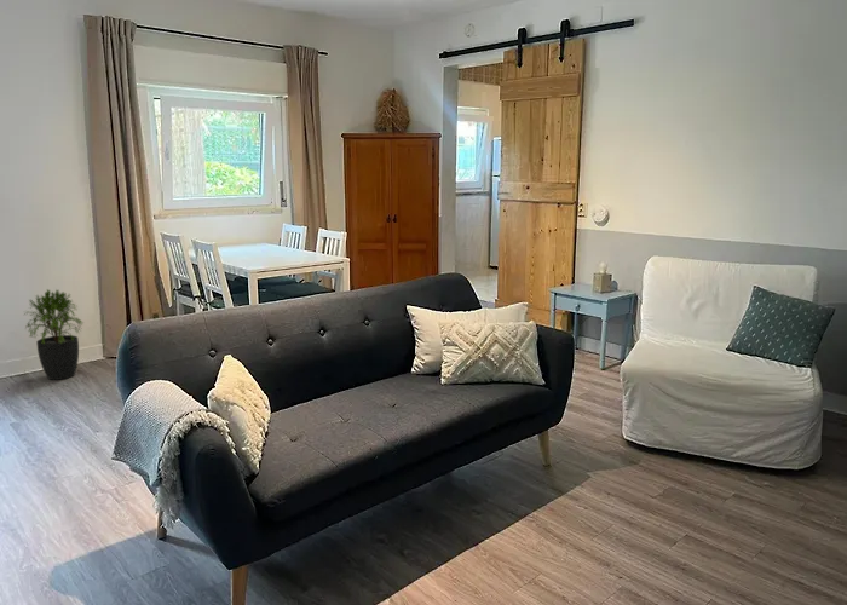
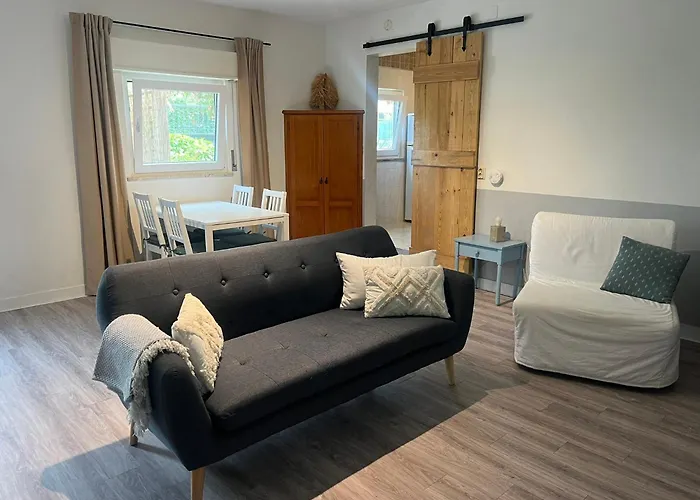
- potted plant (52, 333)
